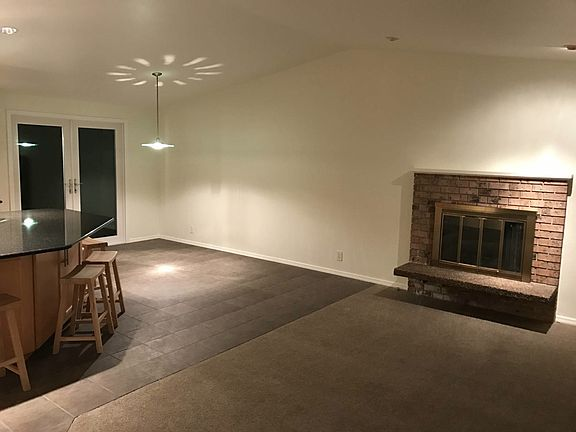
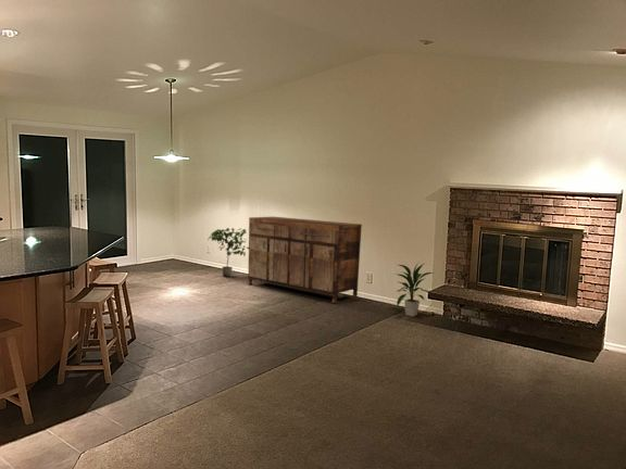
+ potted plant (226, 251)
+ indoor plant (411, 288)
+ sideboard (300, 255)
